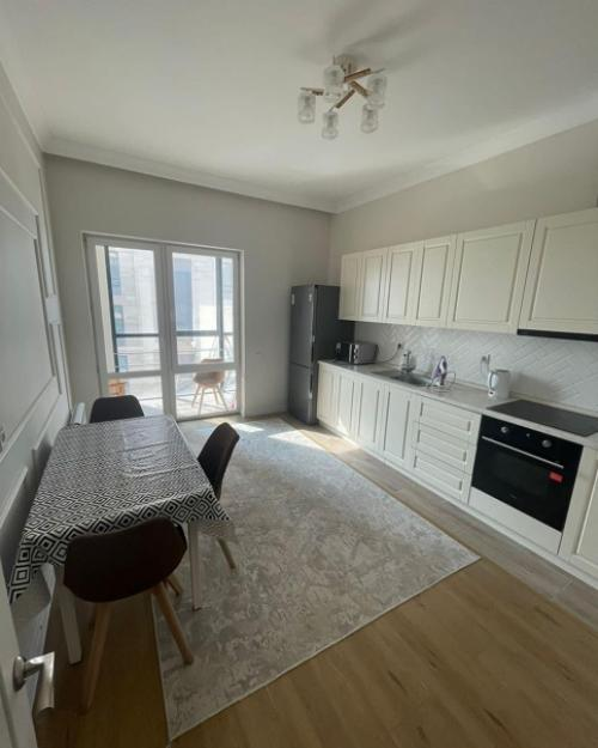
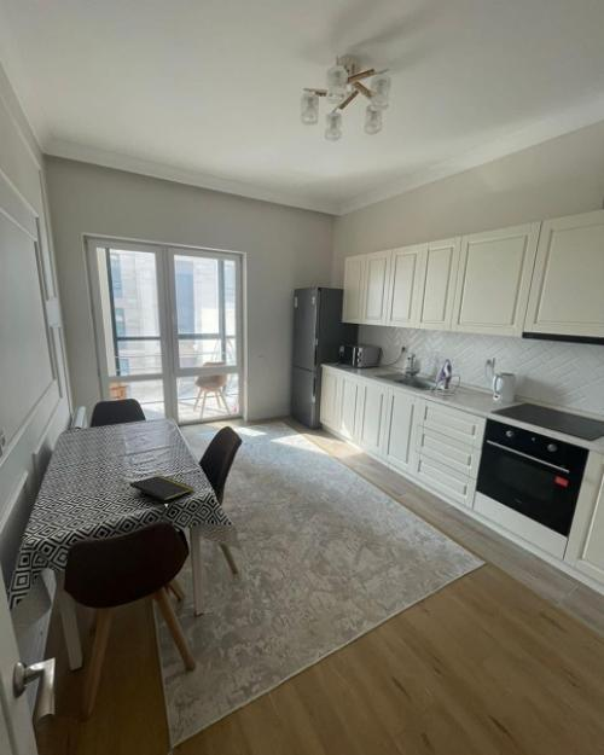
+ notepad (162, 487)
